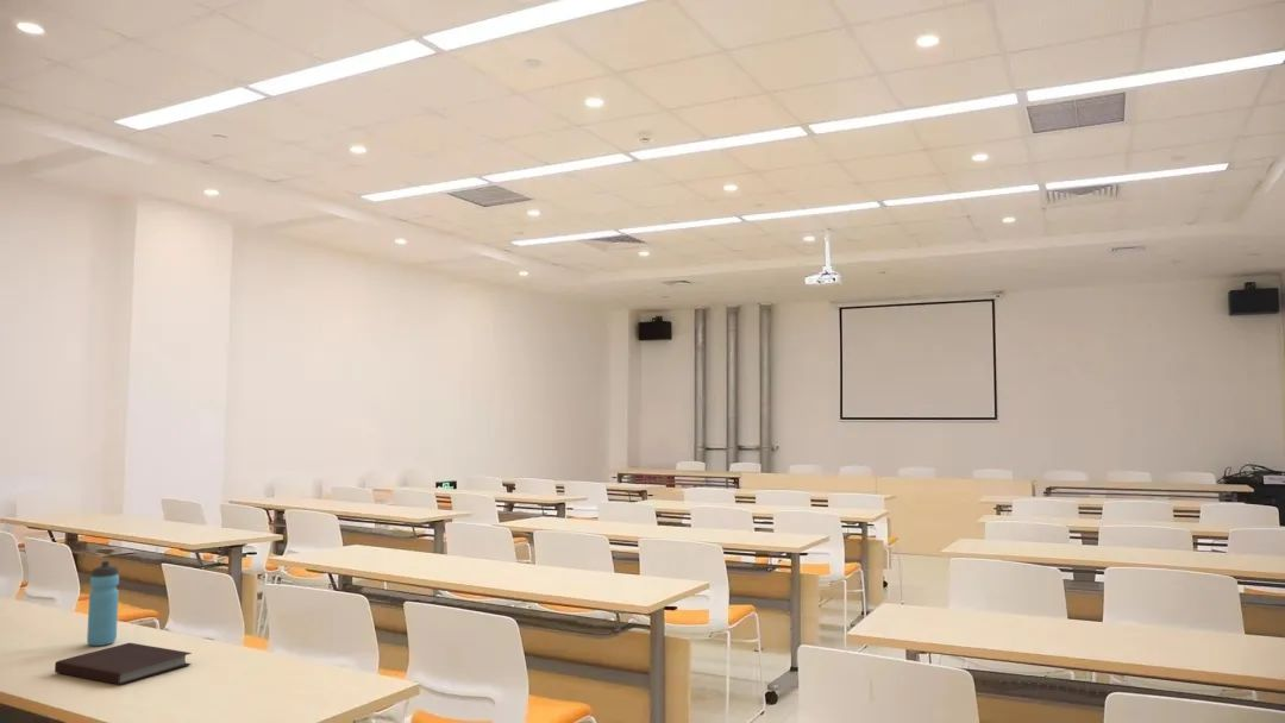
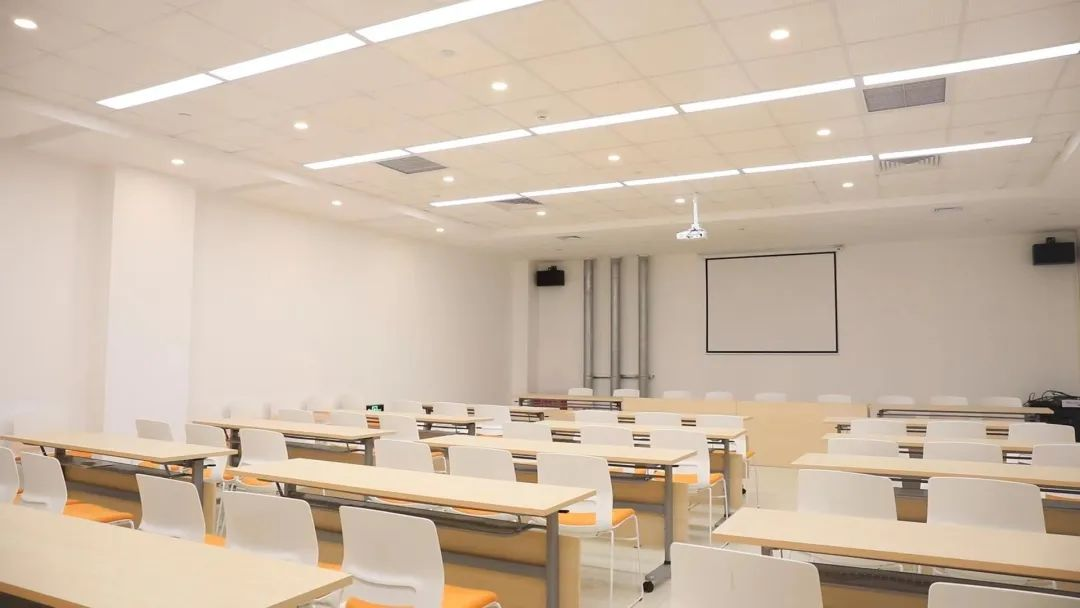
- water bottle (104, 602)
- notebook (124, 662)
